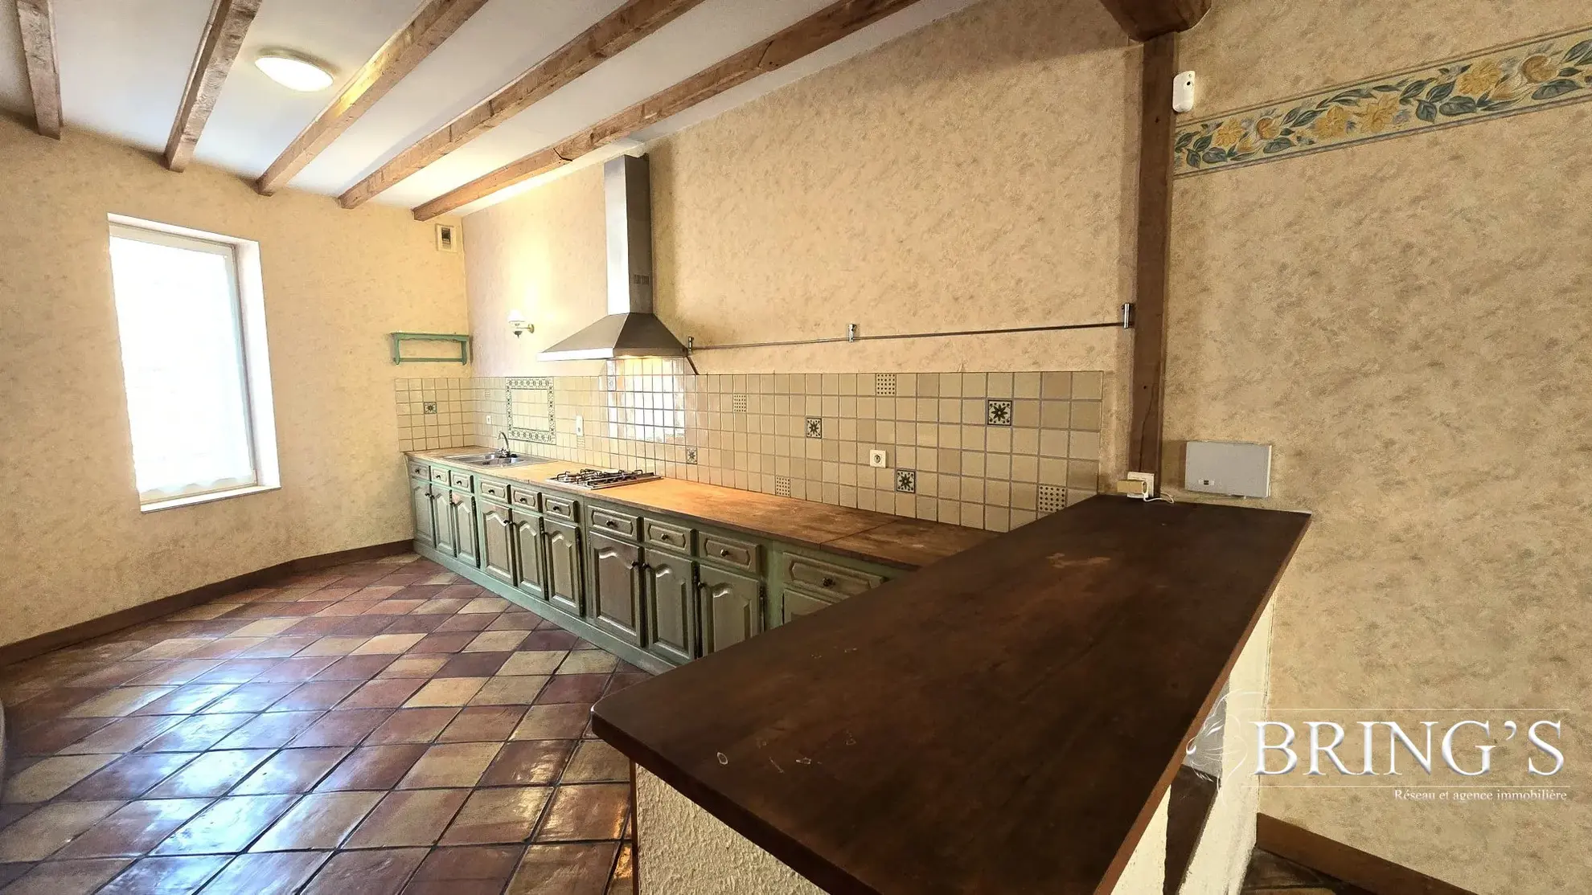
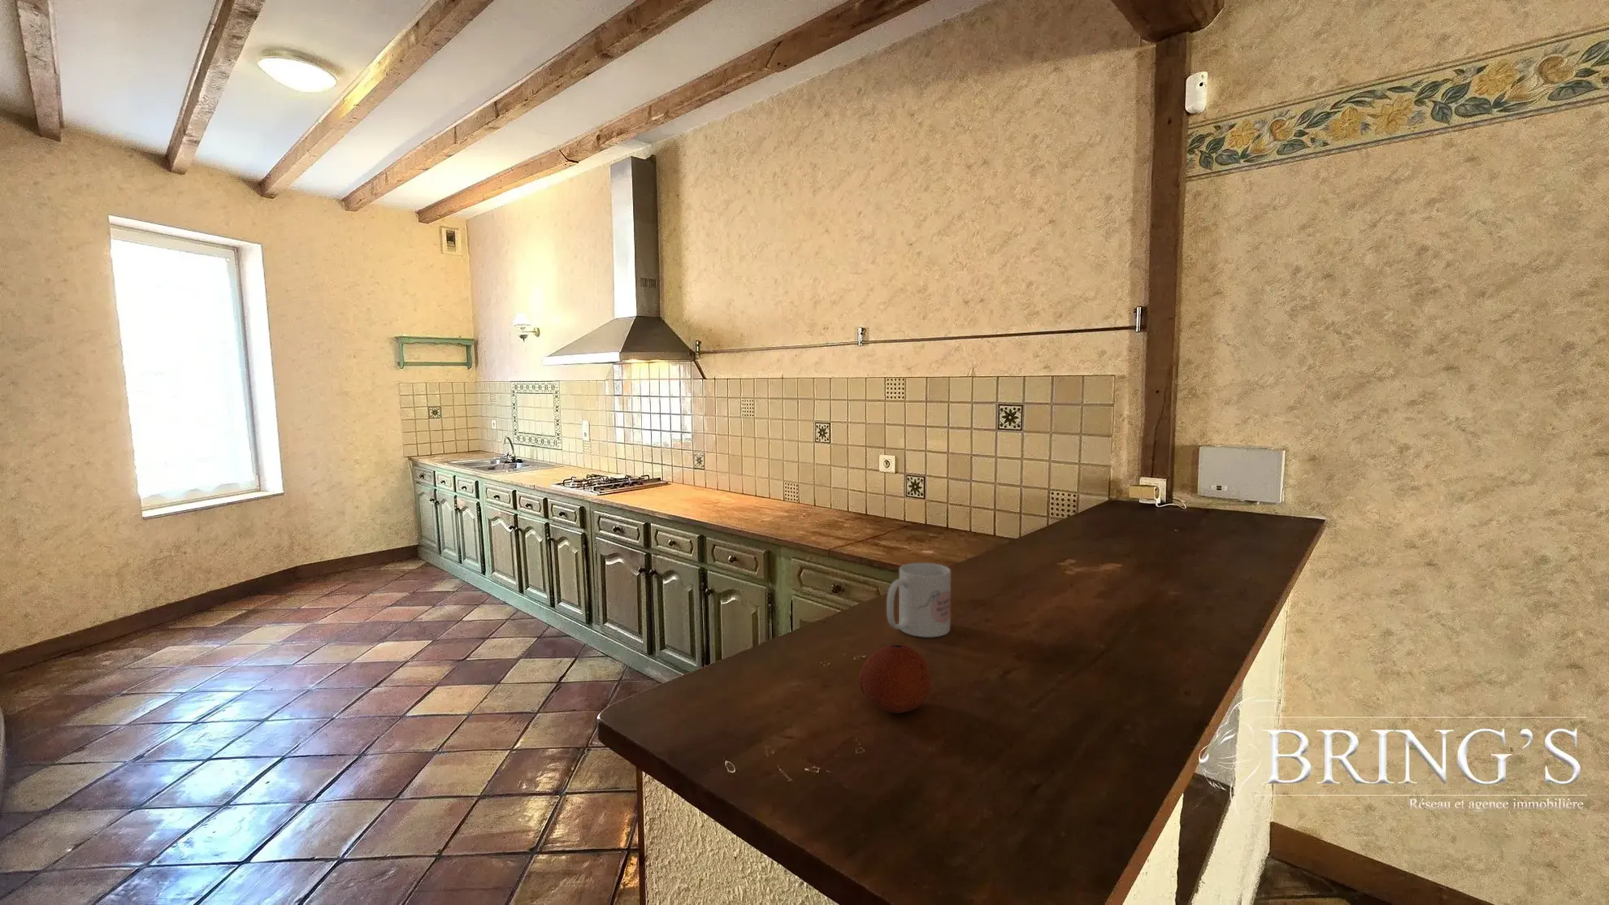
+ mug (916, 600)
+ fruit (894, 676)
